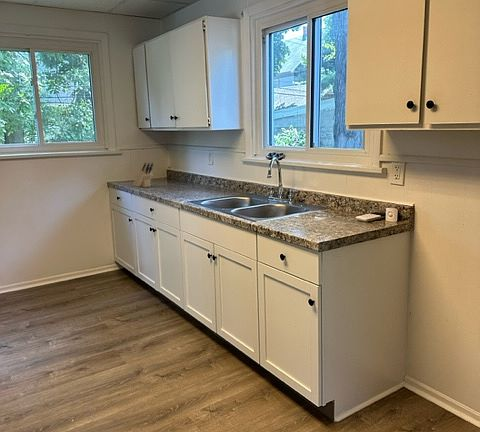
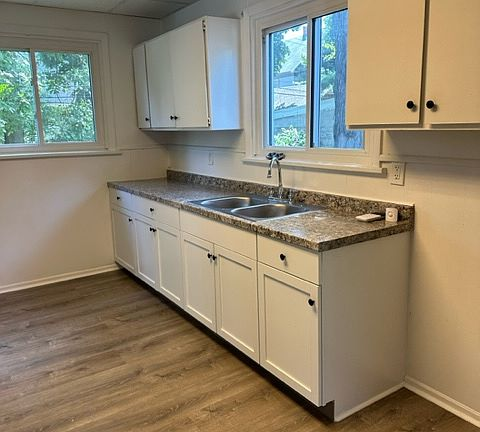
- knife block (143, 174)
